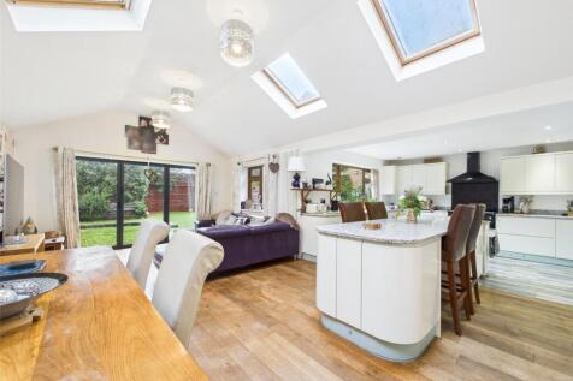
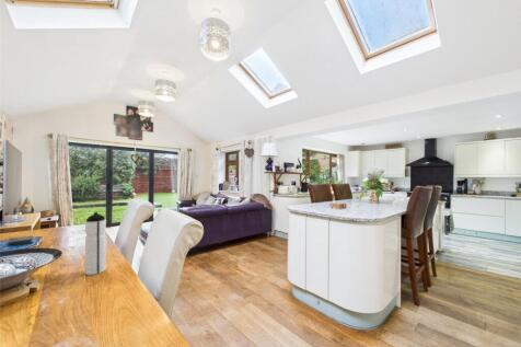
+ water bottle (95, 241)
